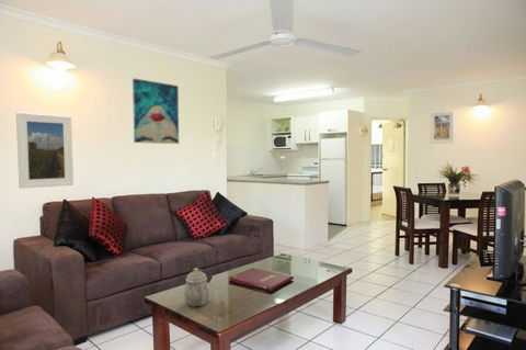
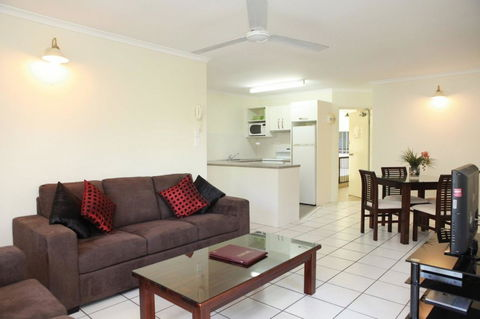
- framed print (442, 127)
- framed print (46, 150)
- wall art (157, 113)
- teapot (196, 285)
